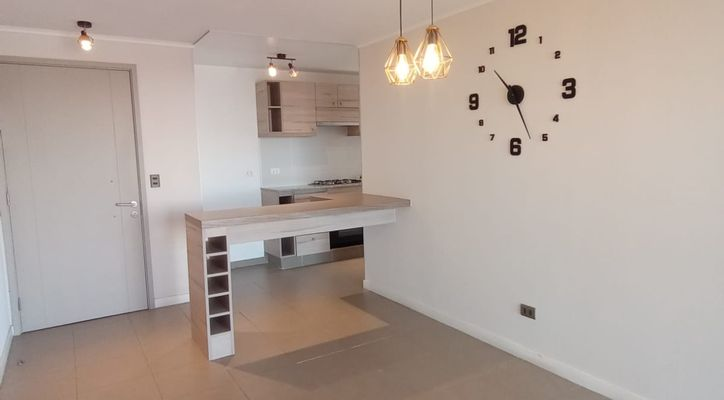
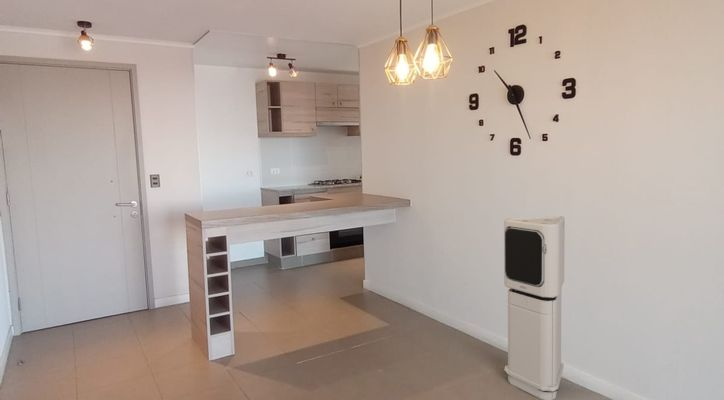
+ air purifier (543, 302)
